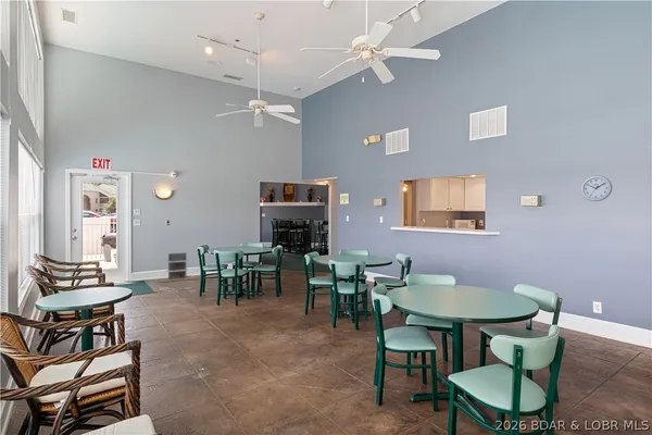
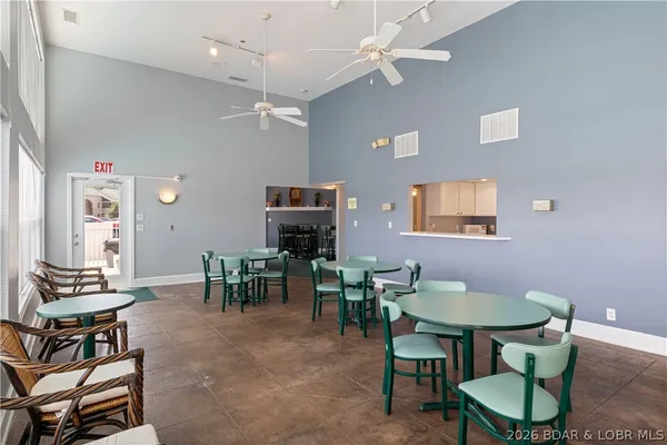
- wall clock (595, 188)
- shelving unit (177, 265)
